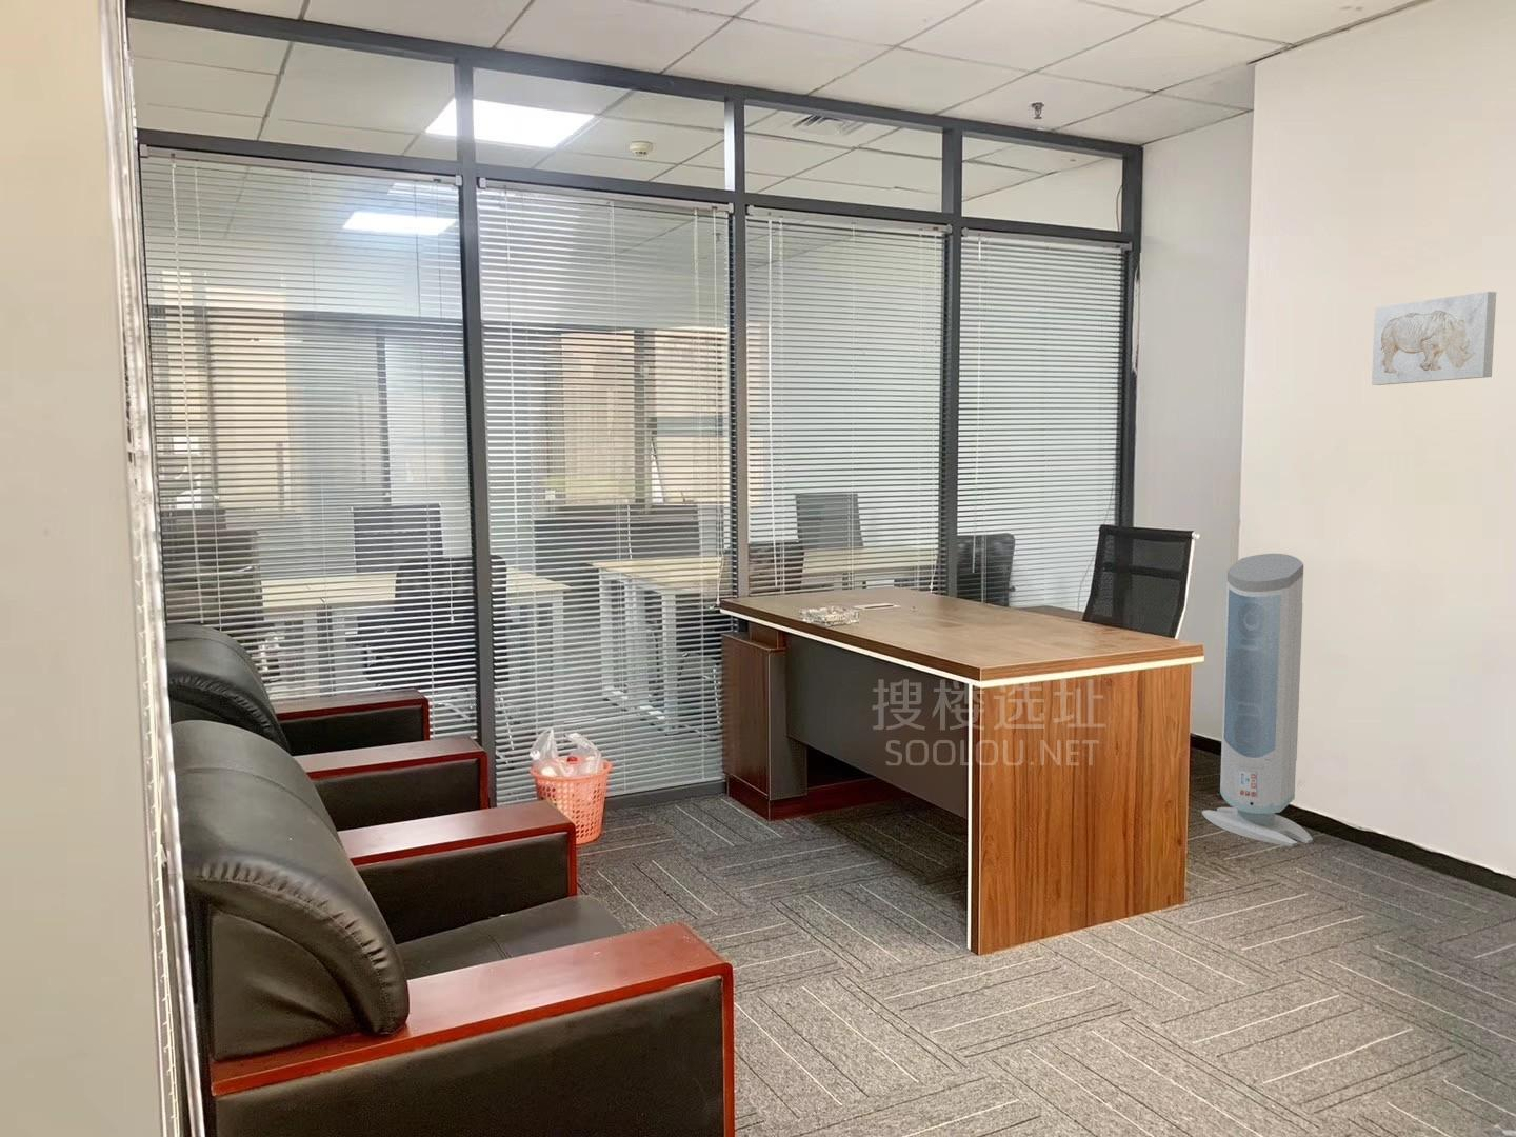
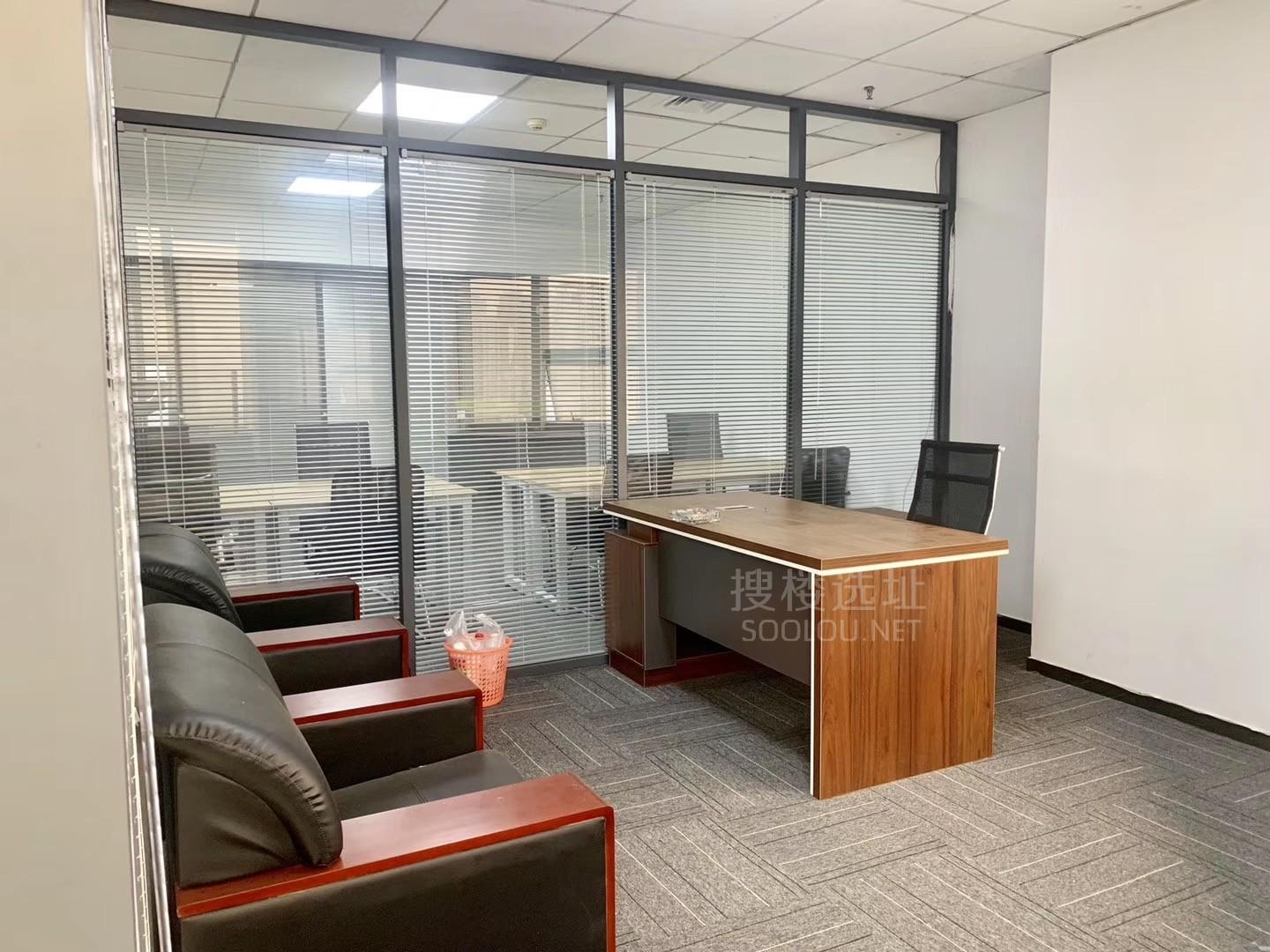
- air purifier (1261, 692)
- wall art (1431, 340)
